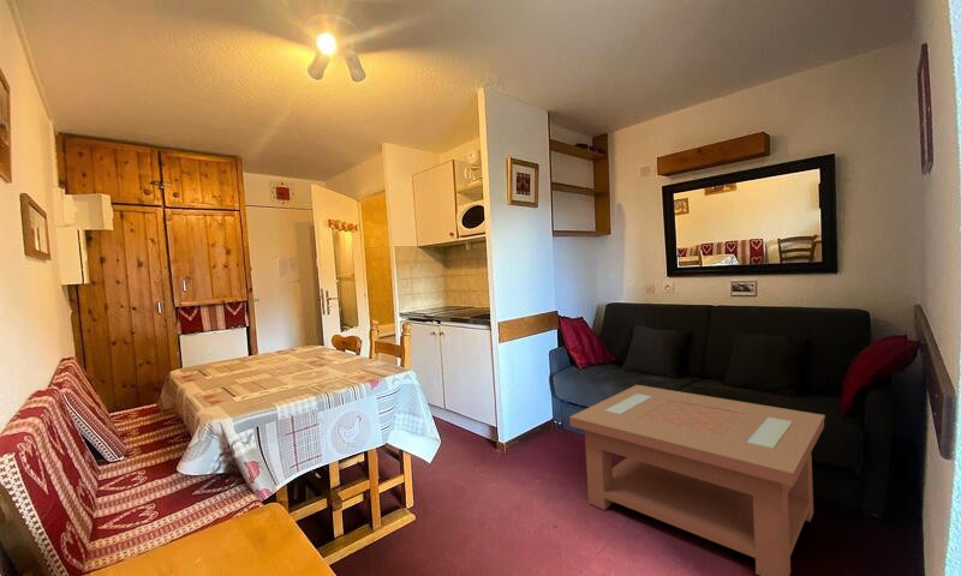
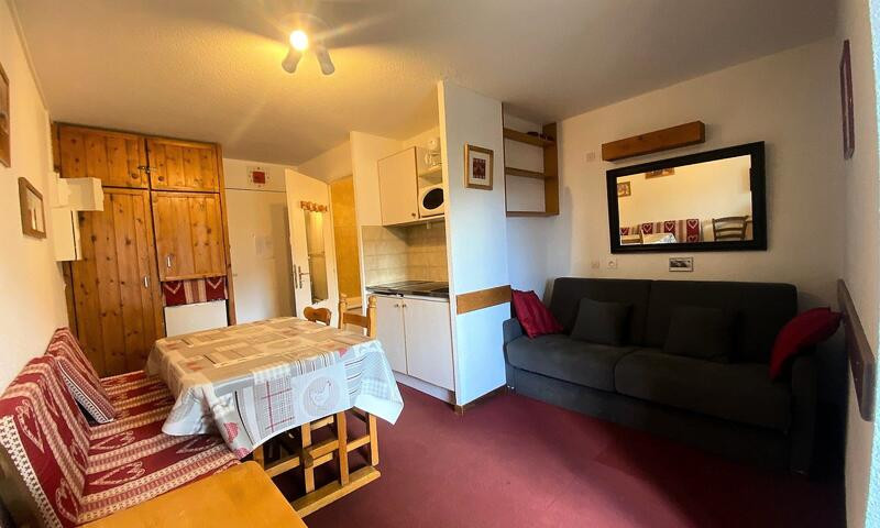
- coffee table (693, 461)
